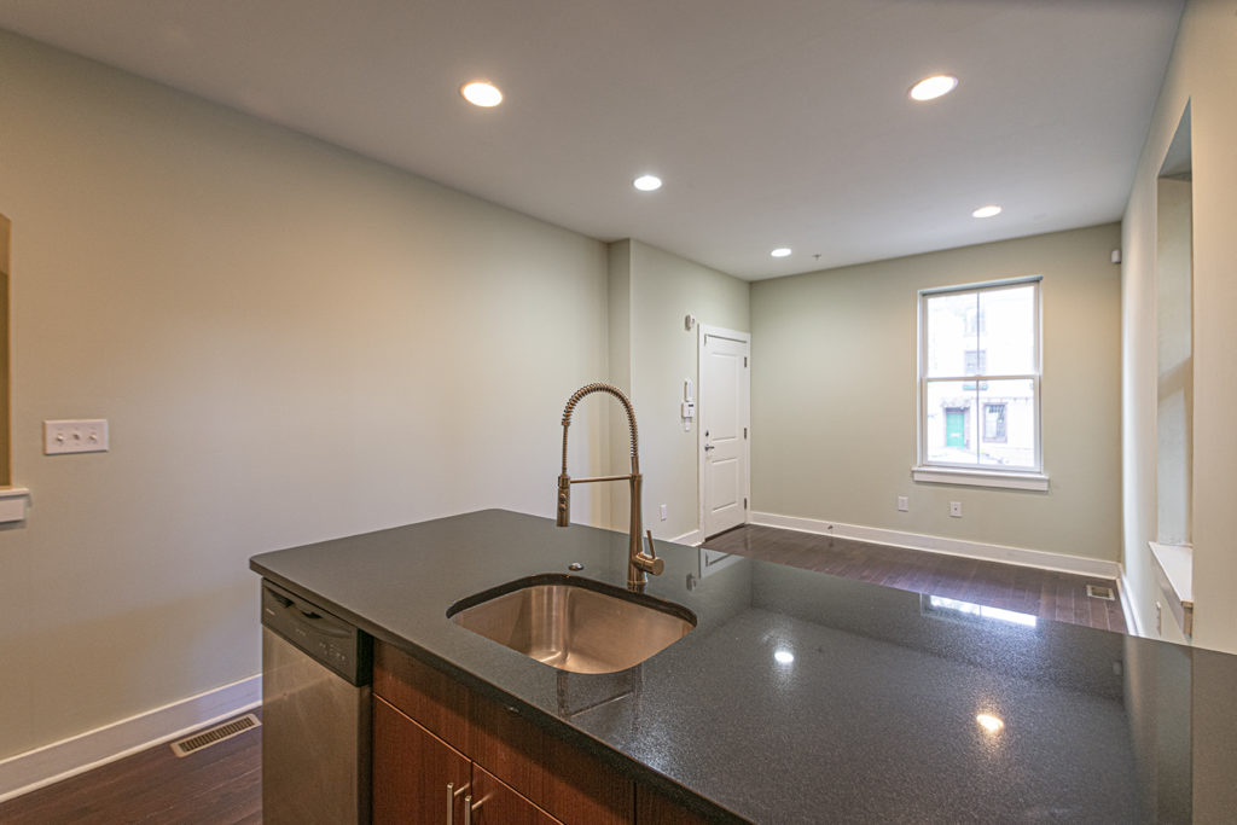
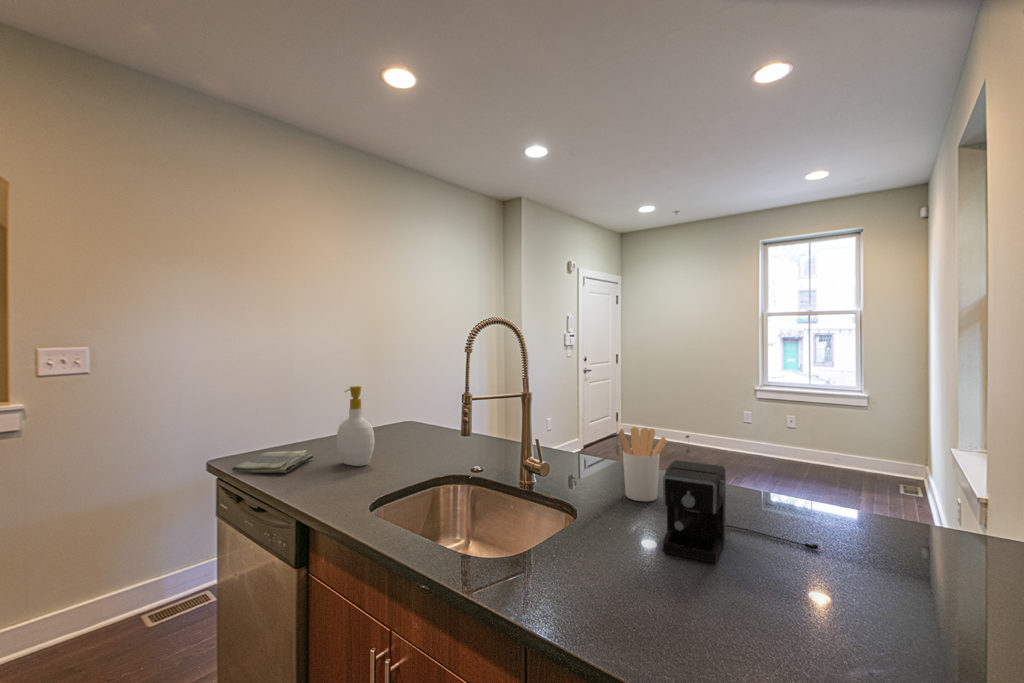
+ soap bottle (354, 425)
+ dish towel (275, 460)
+ utensil holder (641, 460)
+ coffee maker (724, 512)
